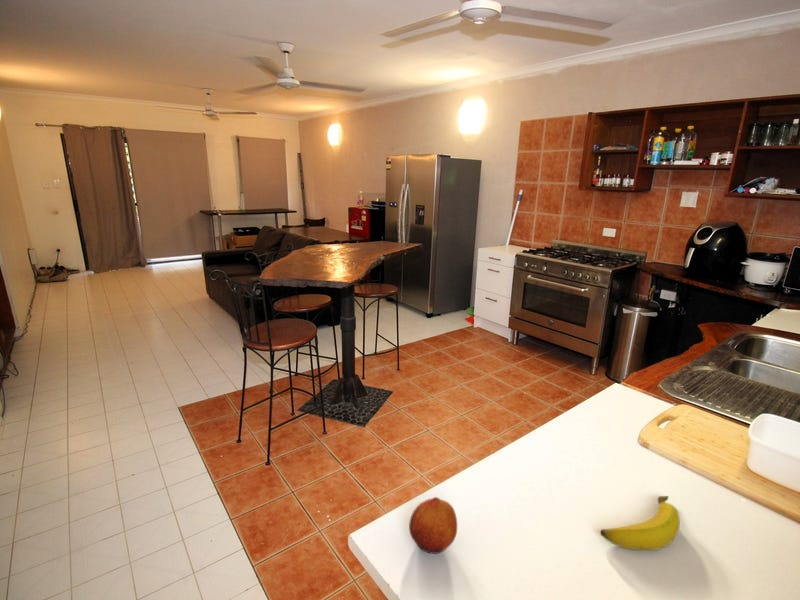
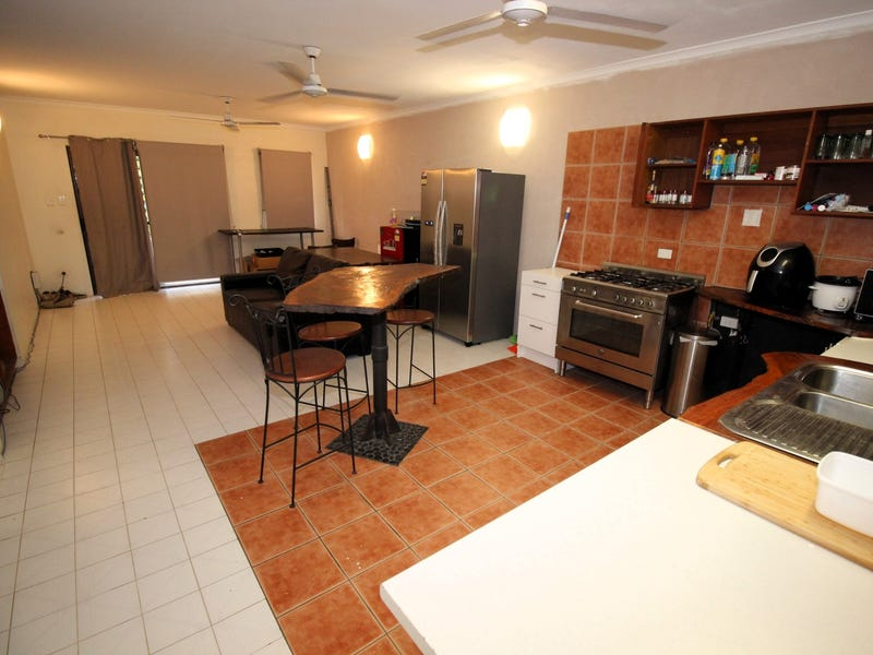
- banana (650, 519)
- fruit (433, 523)
